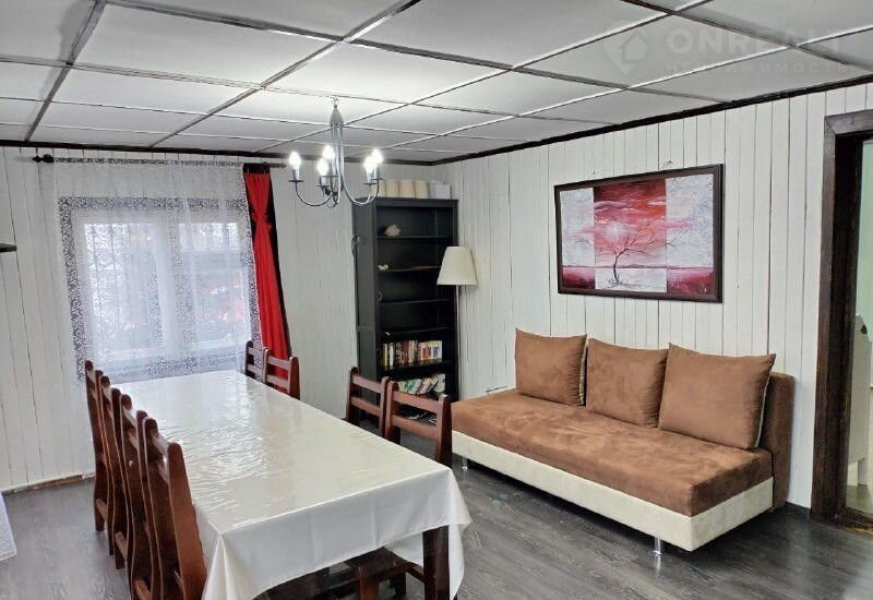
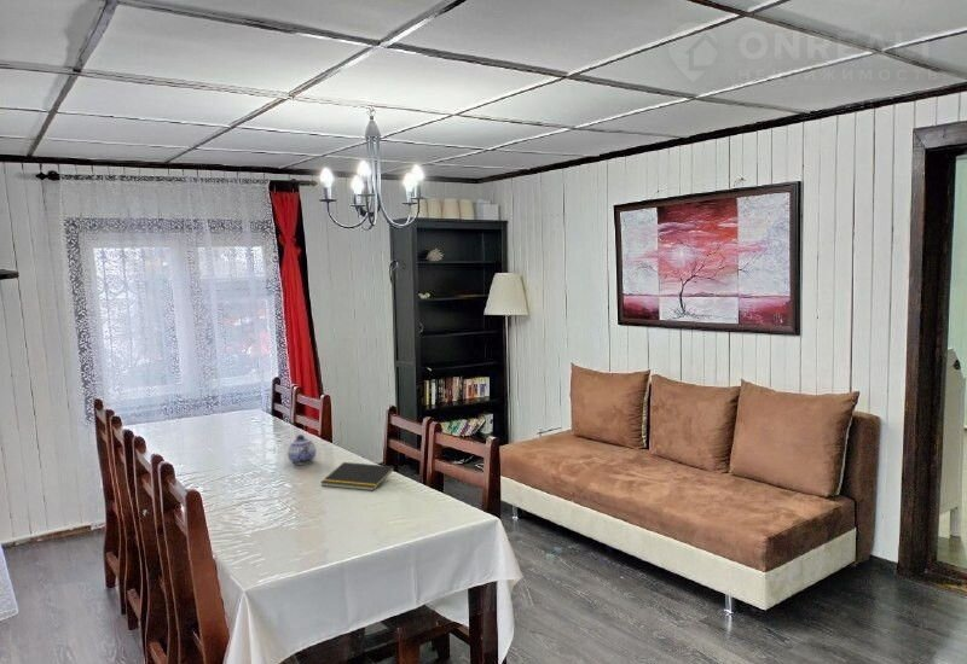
+ notepad (358, 476)
+ teapot (301, 448)
